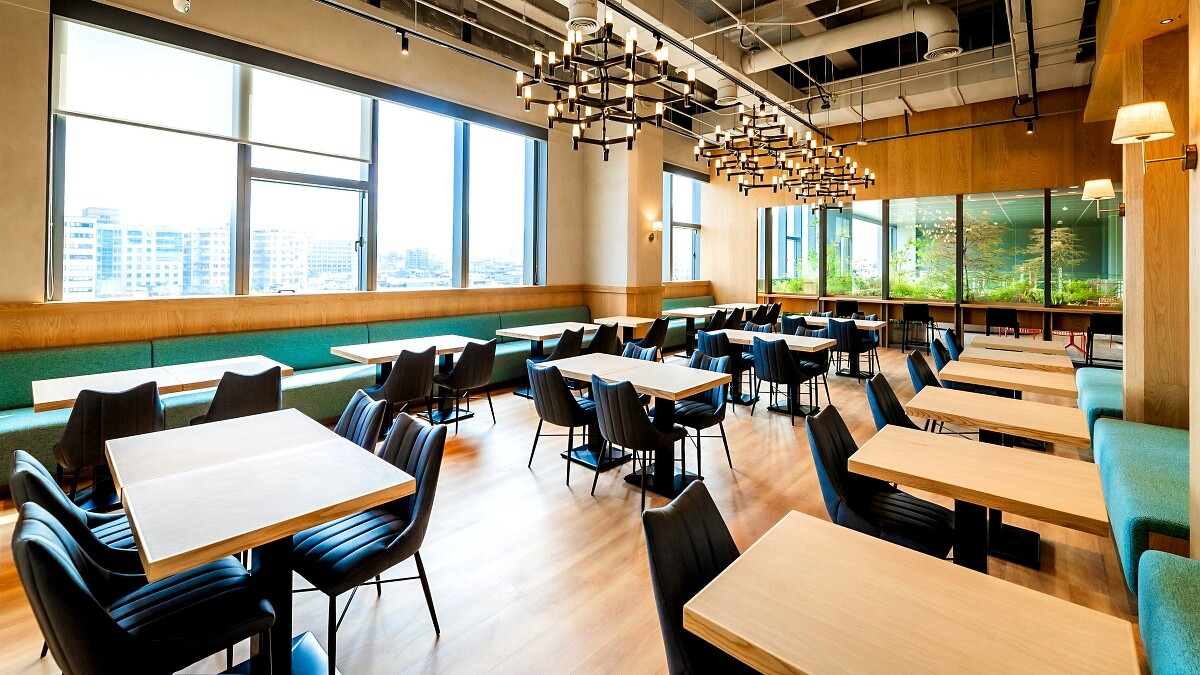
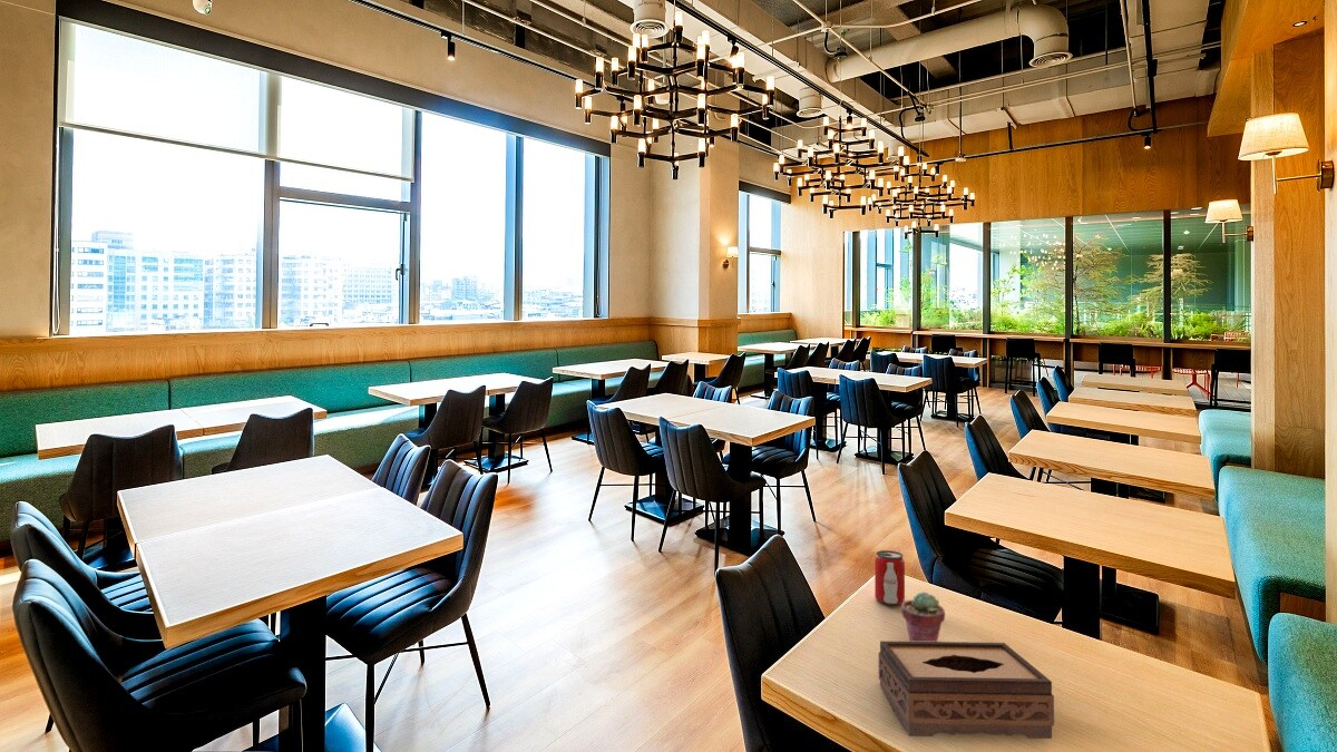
+ tissue box (959, 686)
+ potted succulent (923, 617)
+ beverage can (889, 577)
